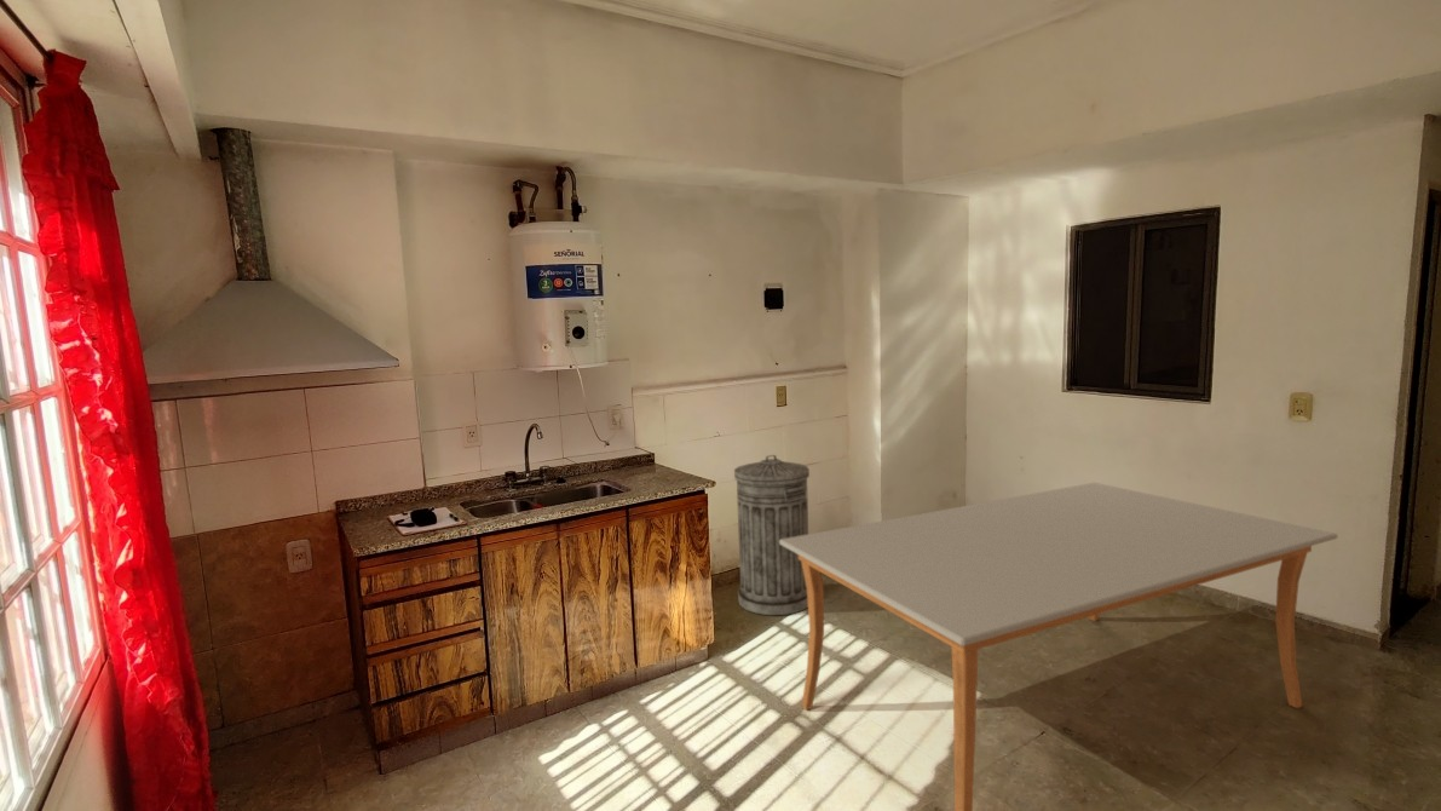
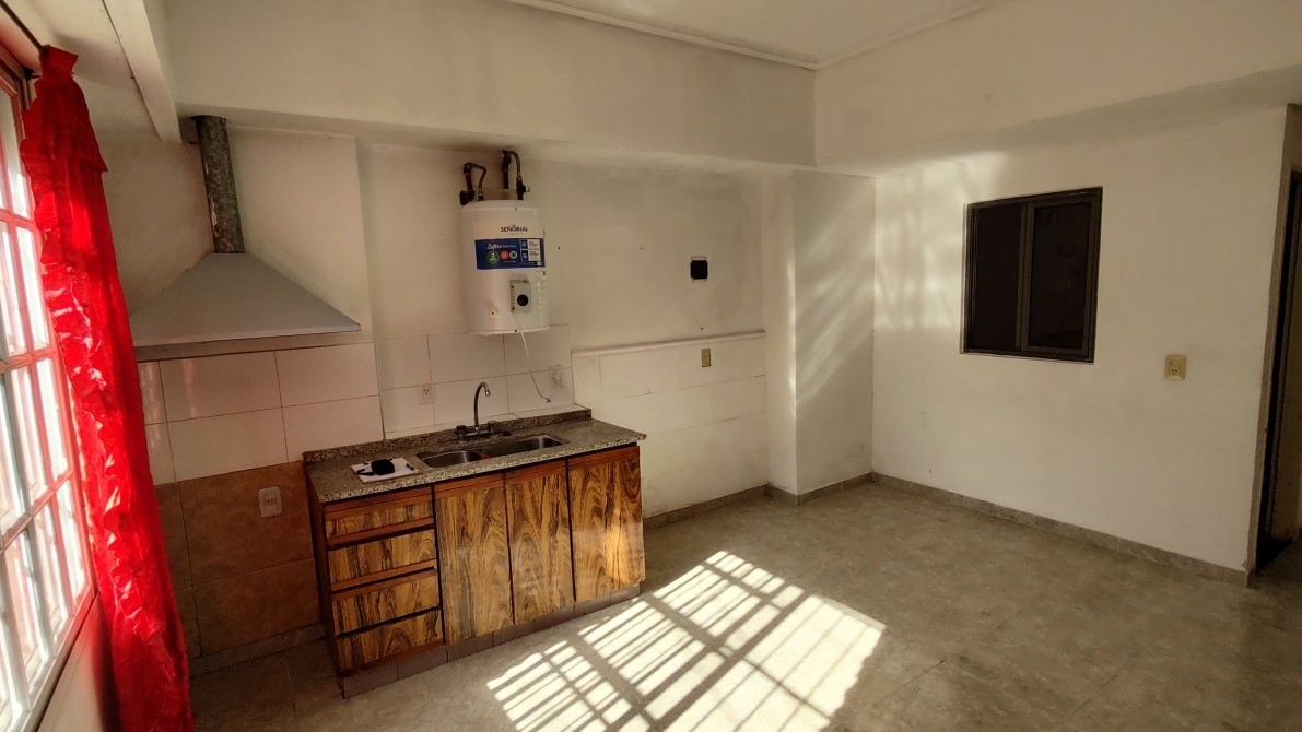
- dining table (1047, 622)
- trash can (773, 528)
